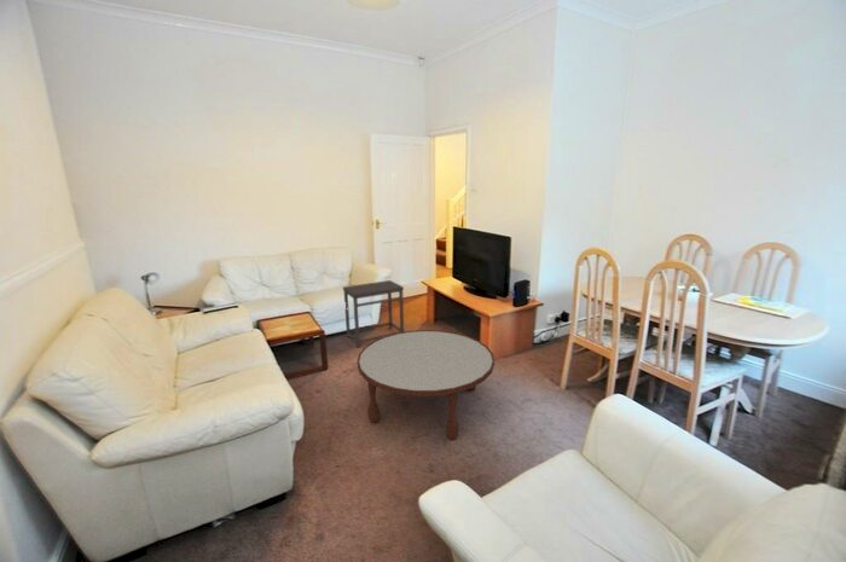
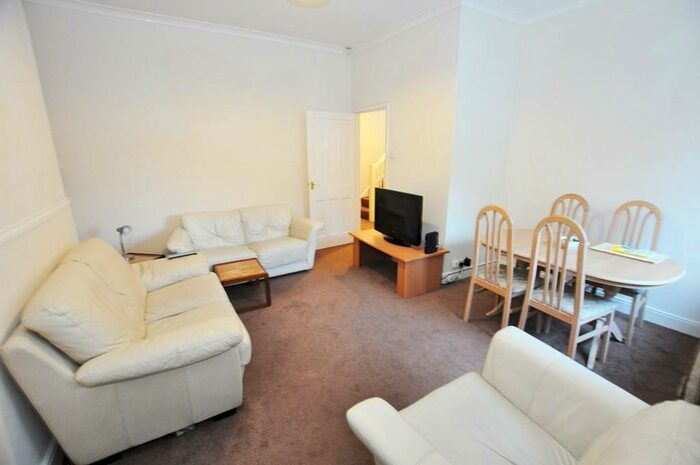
- side table (373, 303)
- coffee table (425, 380)
